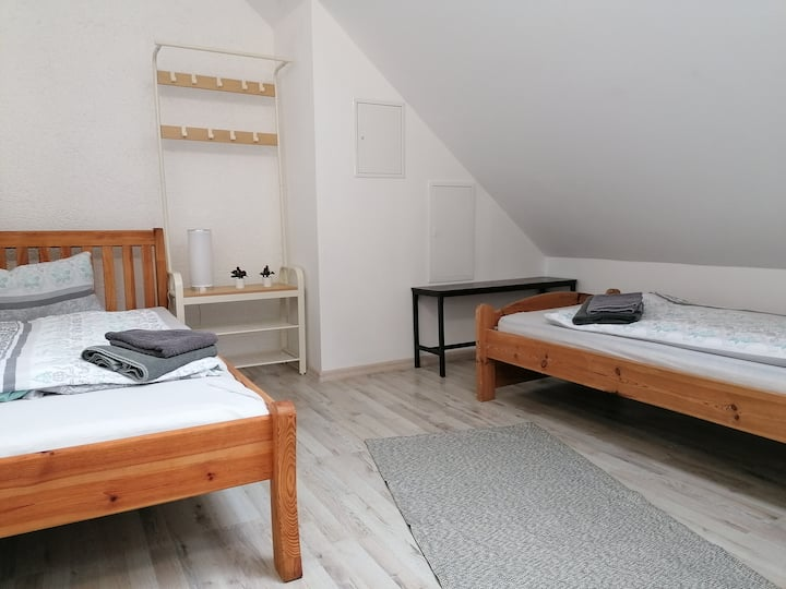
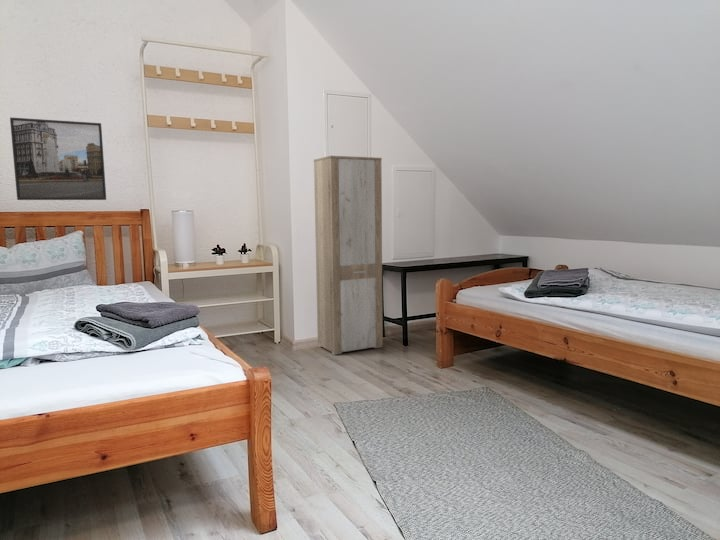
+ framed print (60, 160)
+ cabinet (349, 254)
